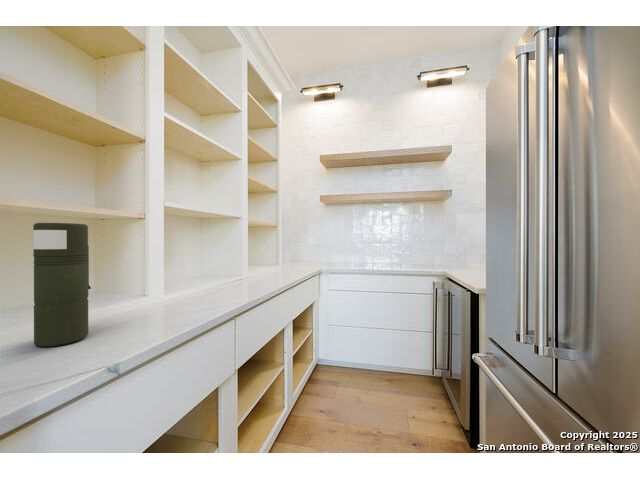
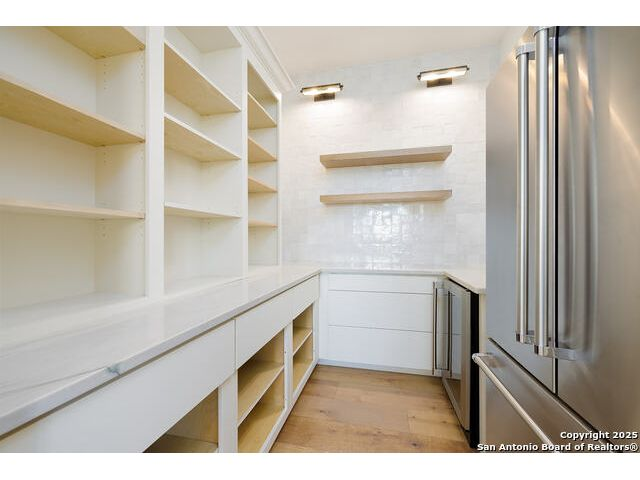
- canister (63, 281)
